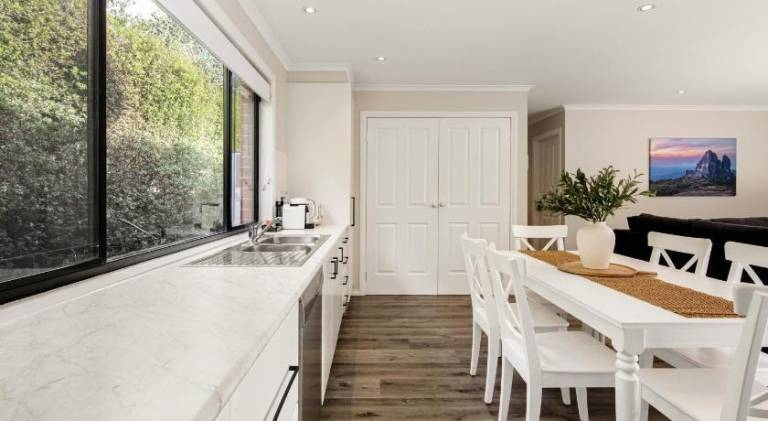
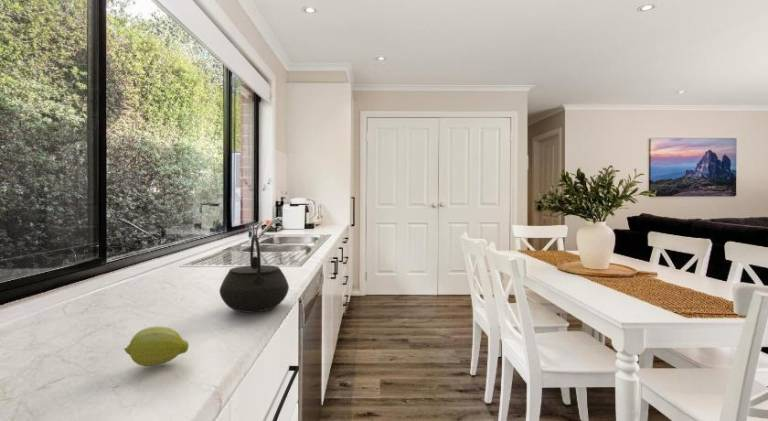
+ fruit (157, 345)
+ kettle (254, 270)
